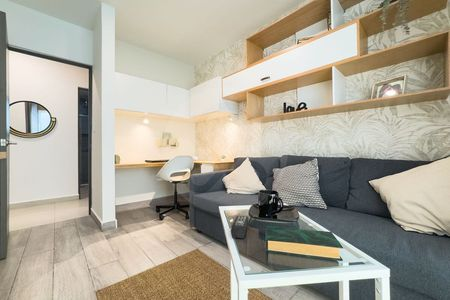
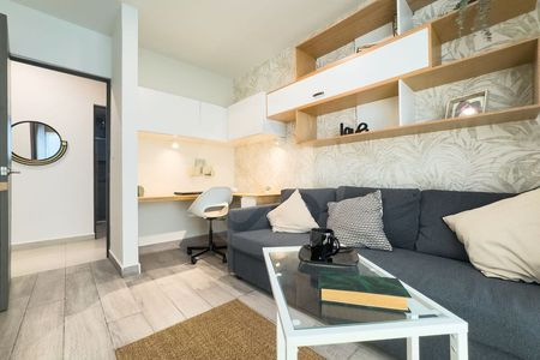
- remote control (240, 224)
